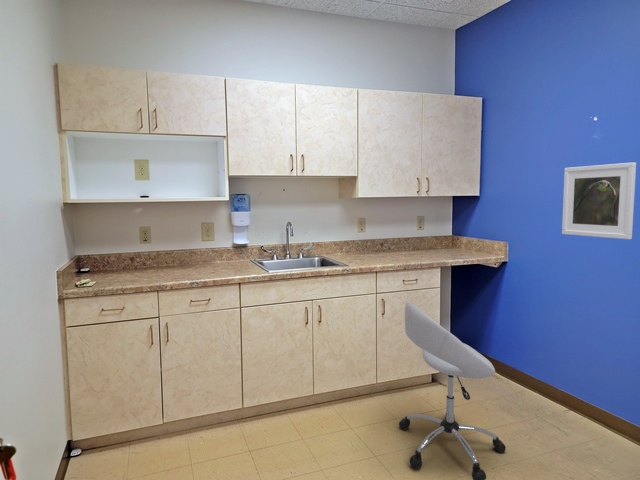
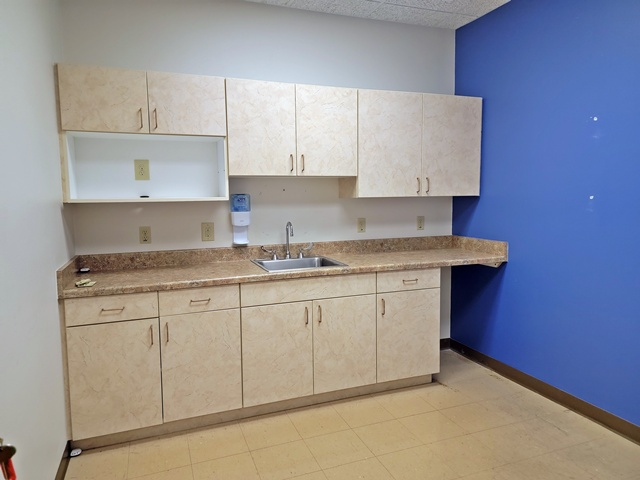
- chair (451, 375)
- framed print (595, 201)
